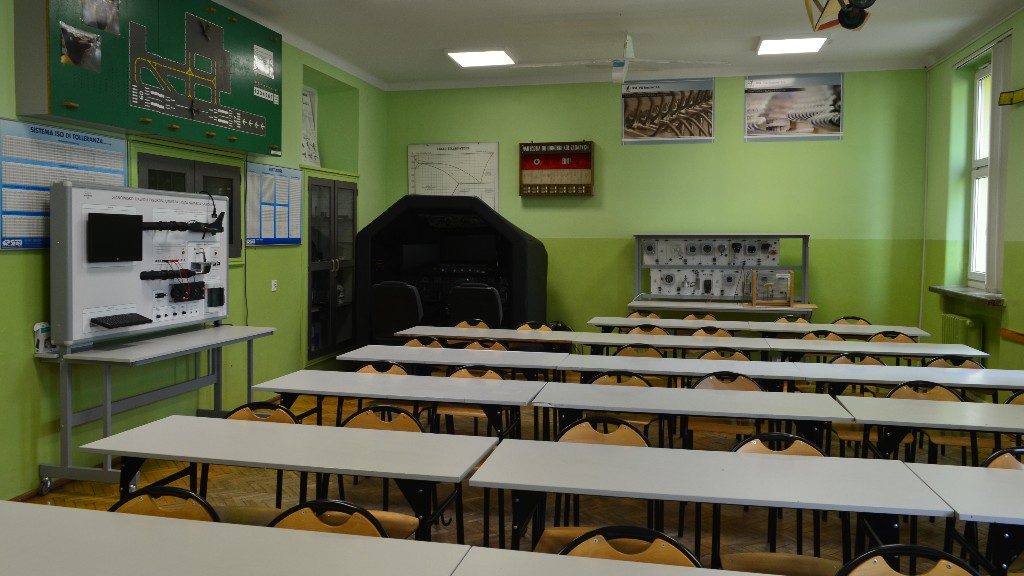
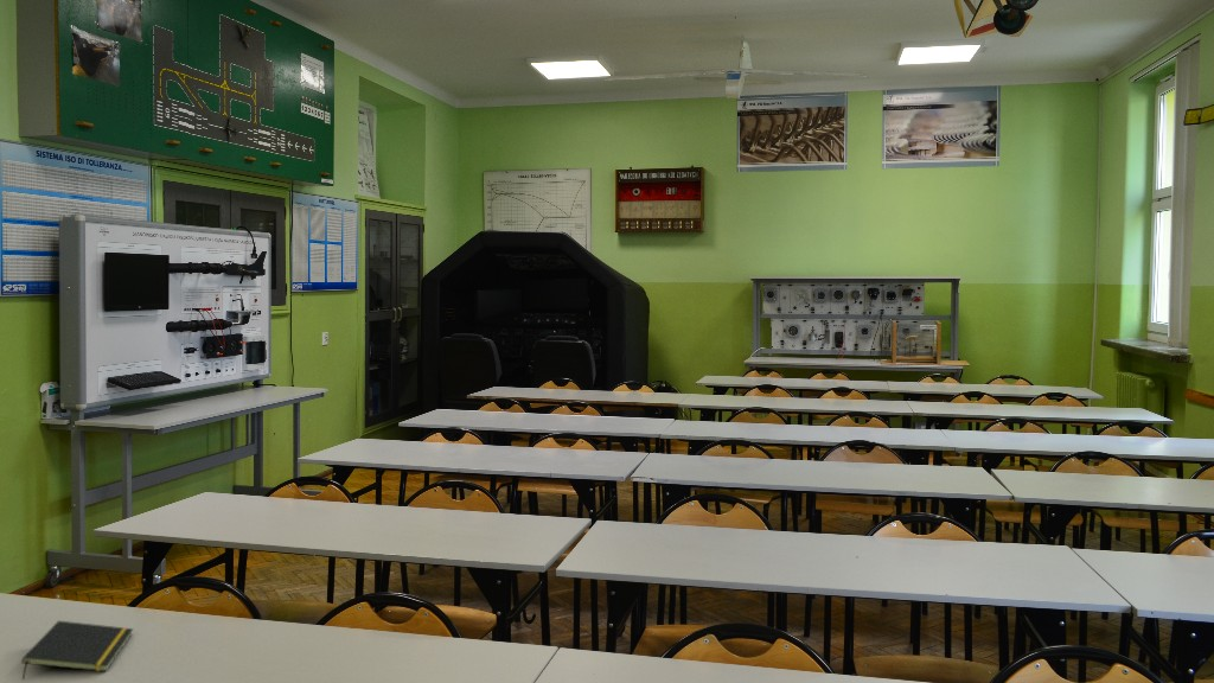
+ notepad (81, 645)
